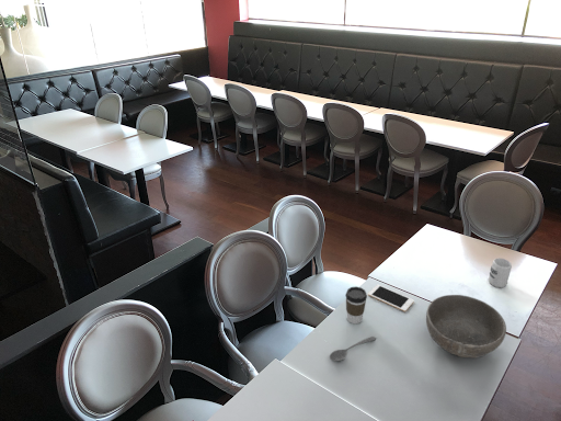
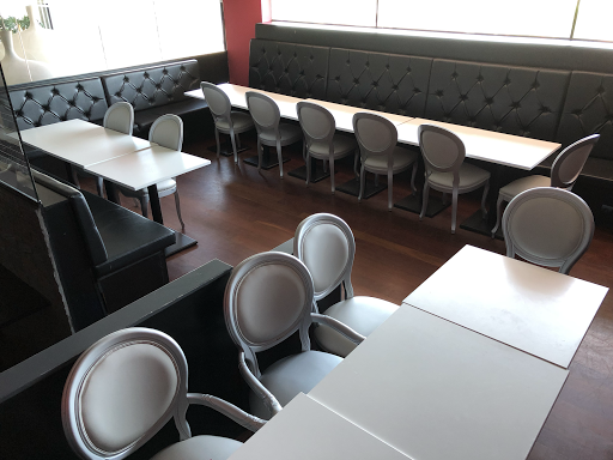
- coffee cup (355, 305)
- soupspoon (353, 346)
- cell phone (390, 297)
- bowl (462, 331)
- cup (499, 272)
